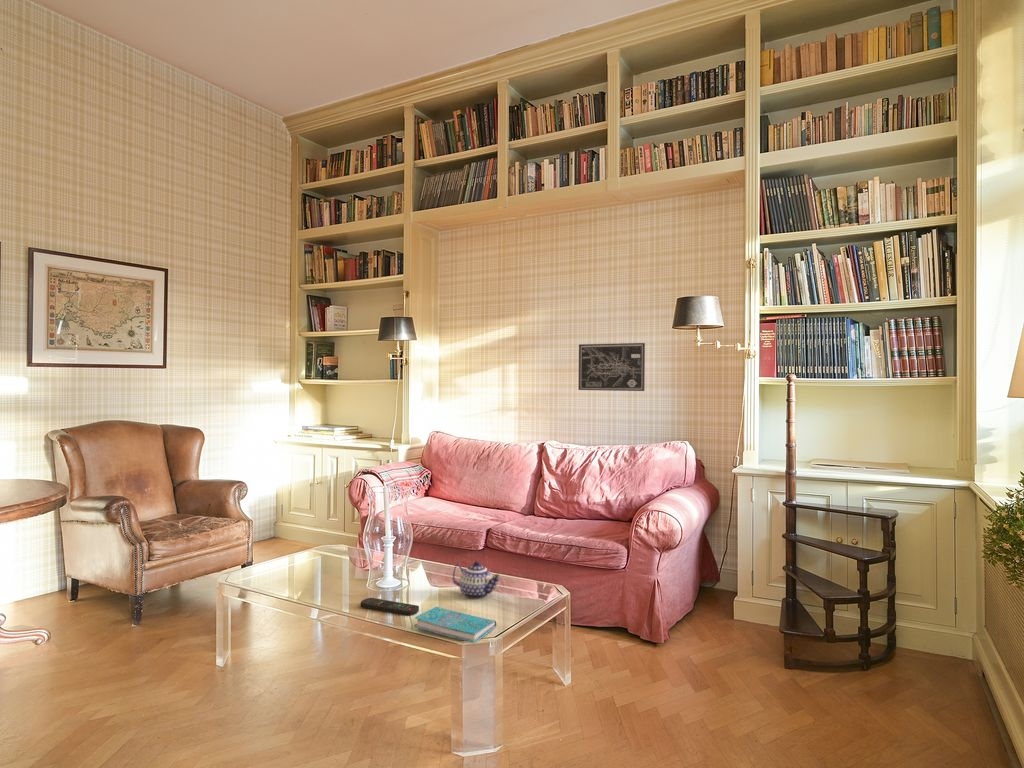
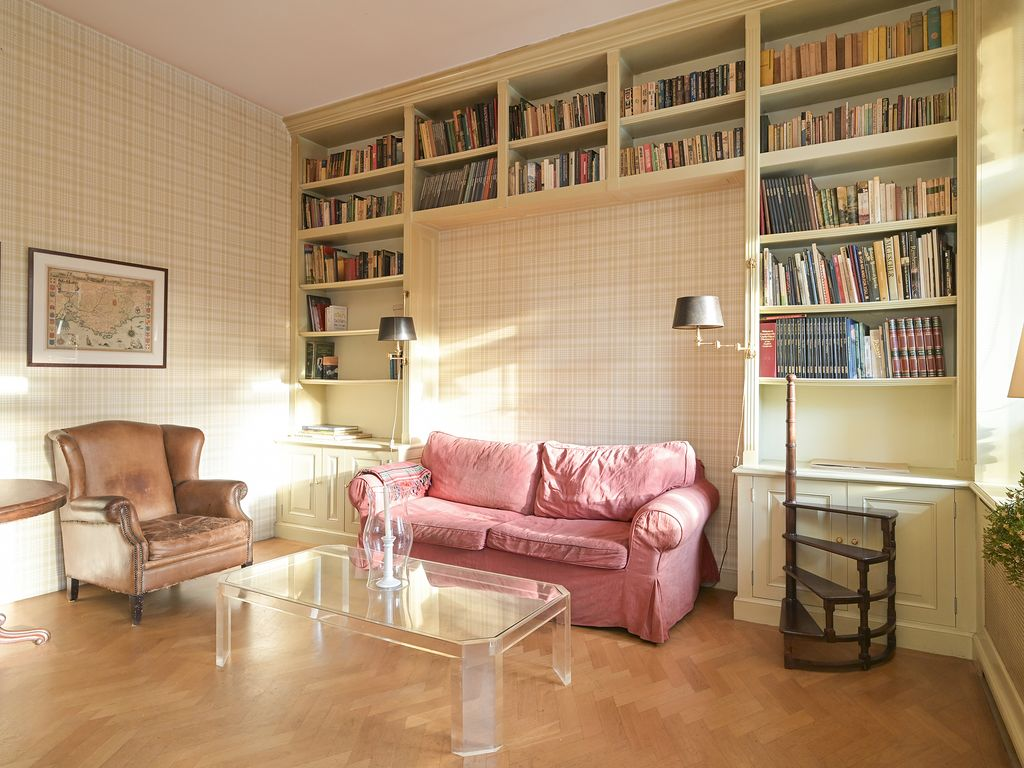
- cover (455, 621)
- teapot (475, 577)
- remote control (389, 606)
- wall art (610, 367)
